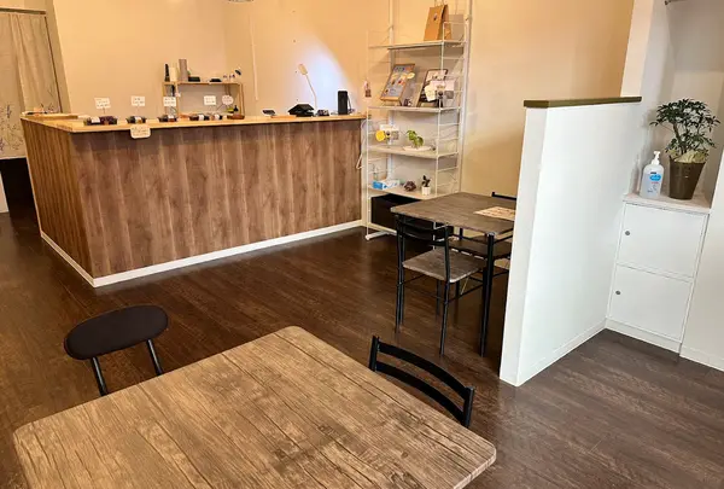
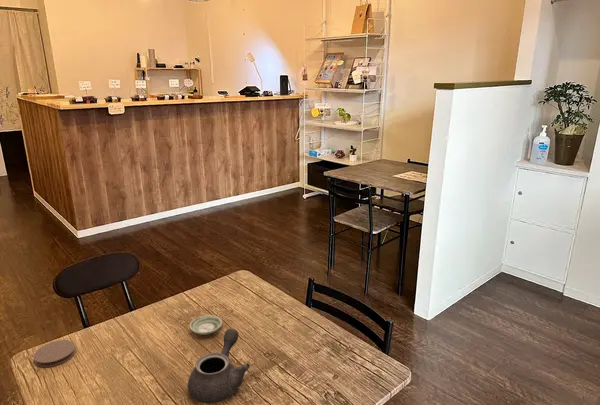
+ coaster (55, 352)
+ teapot (222, 363)
+ saucer (206, 326)
